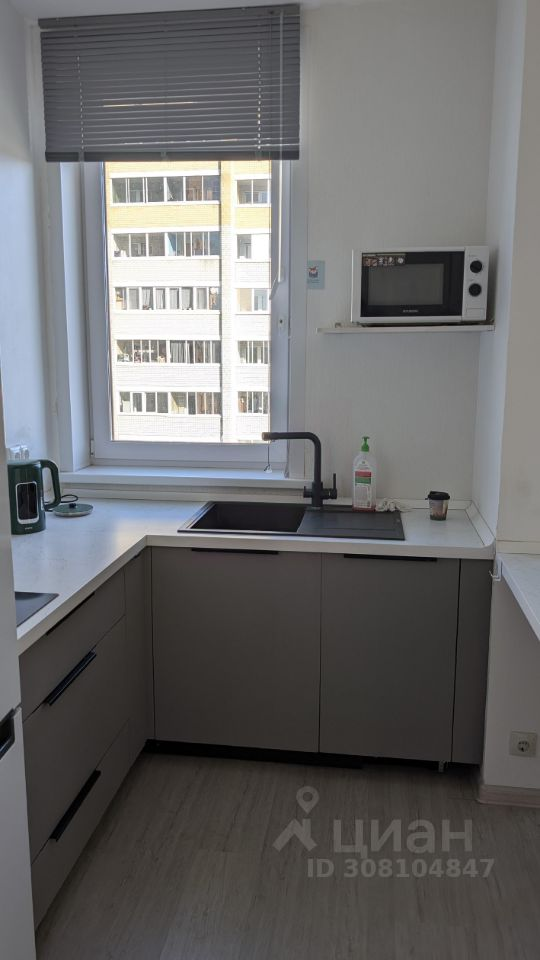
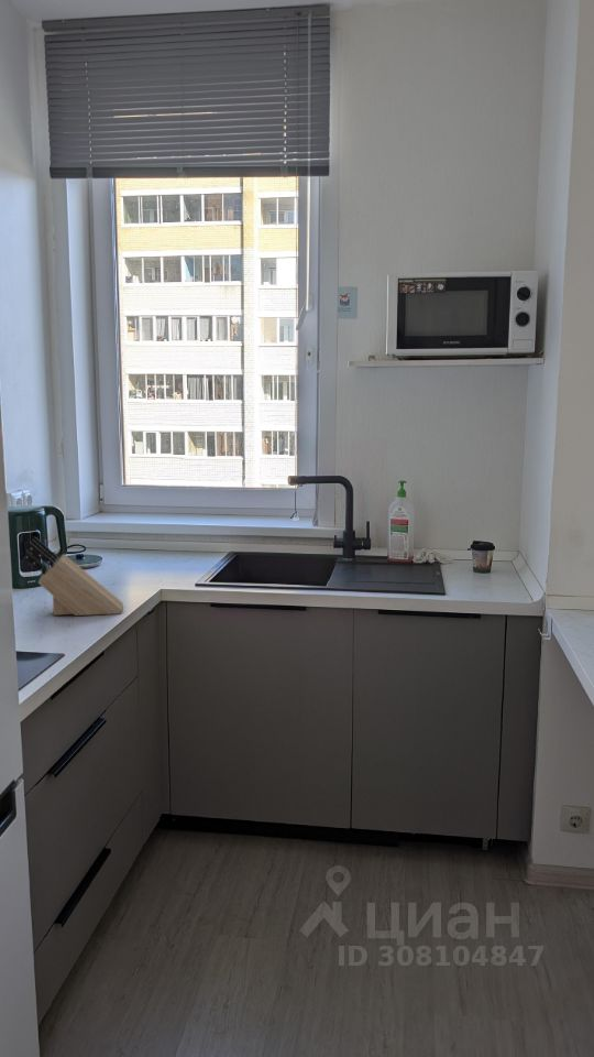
+ knife block (74, 575)
